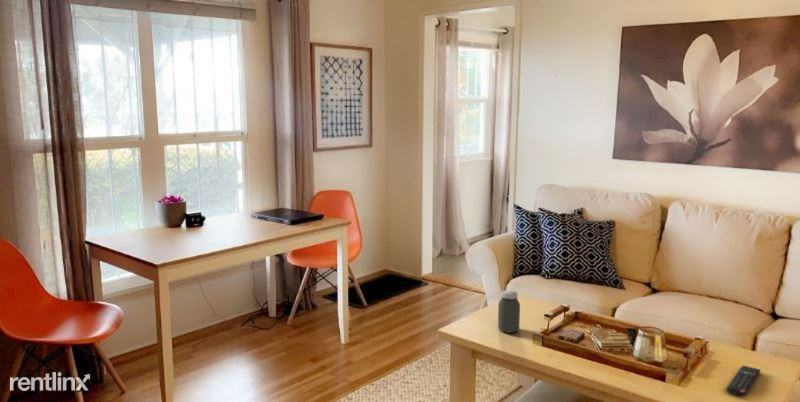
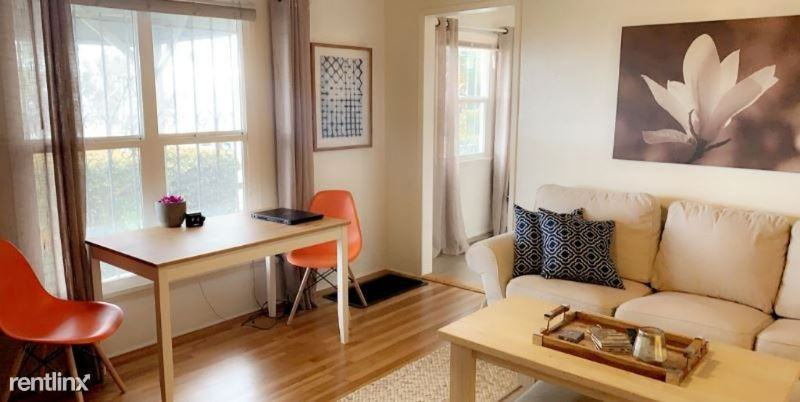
- jar (509, 311)
- remote control (743, 380)
